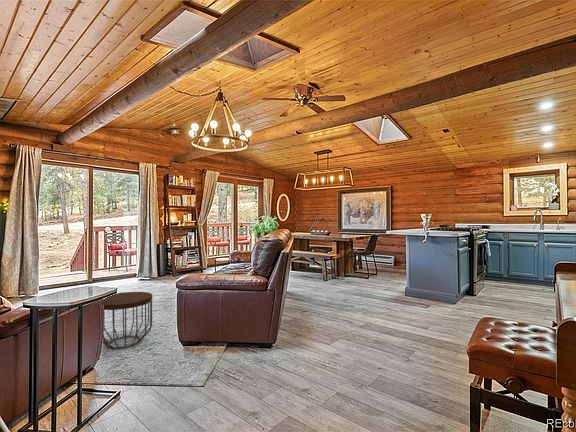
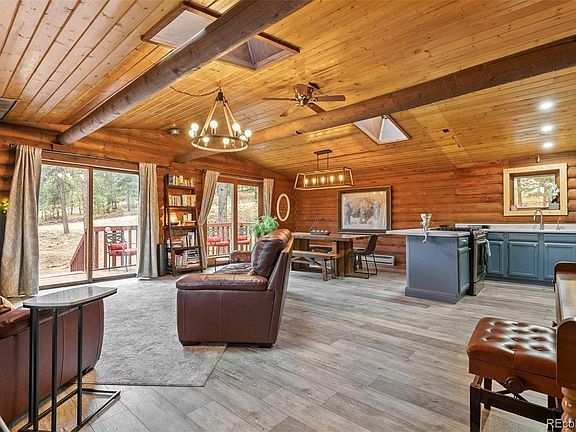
- side table (123, 319)
